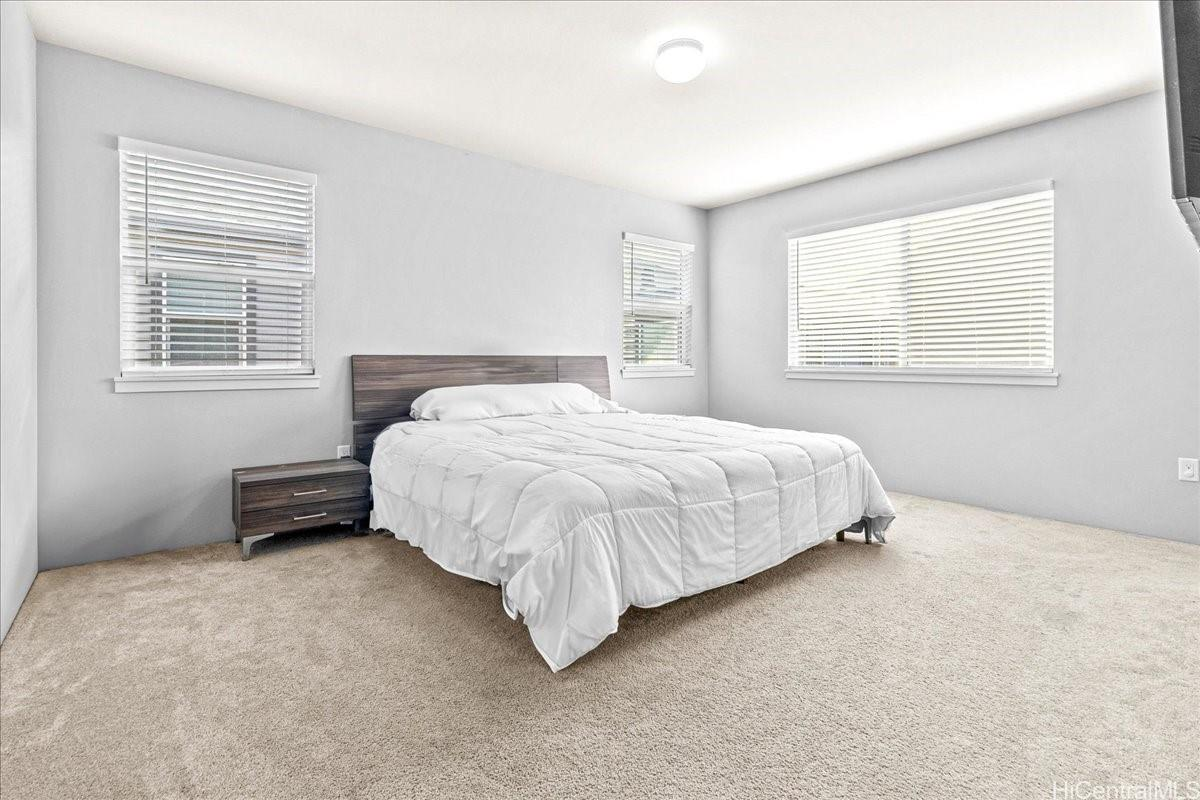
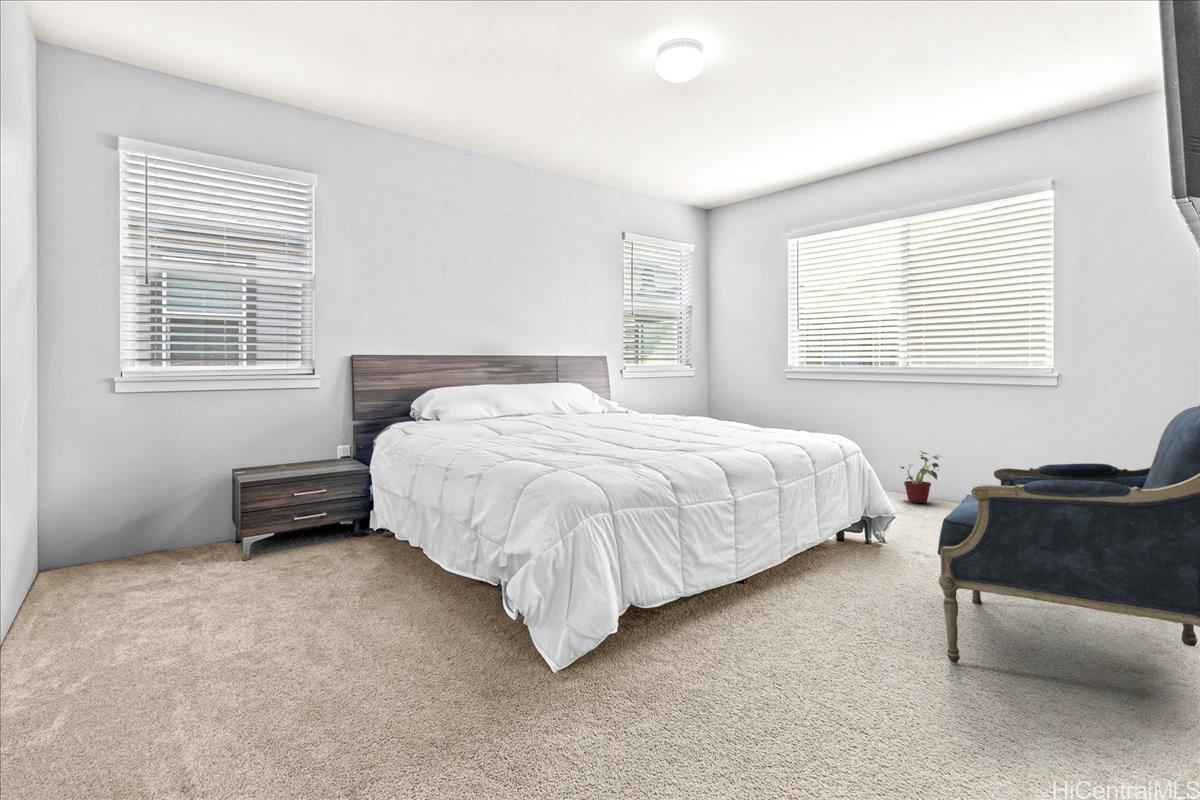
+ potted plant (923, 475)
+ armchair (1075, 525)
